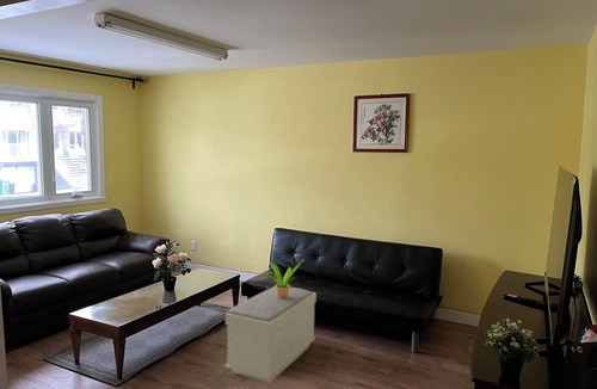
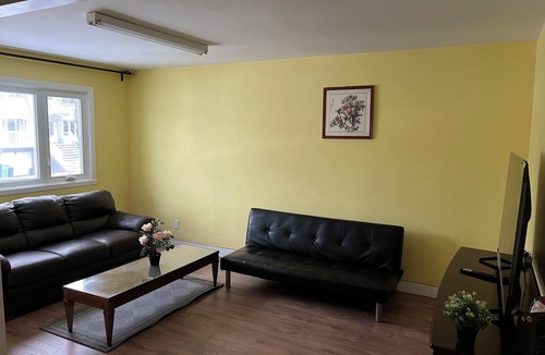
- potted plant (281, 277)
- bench (272, 328)
